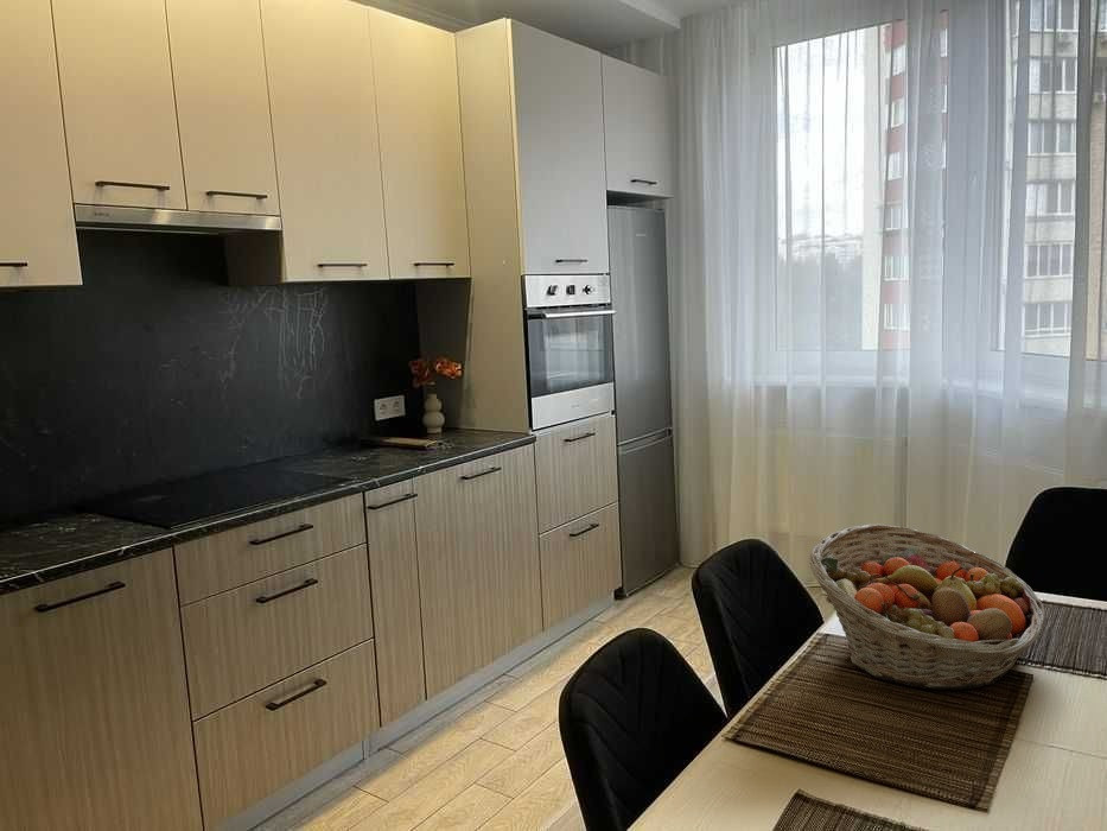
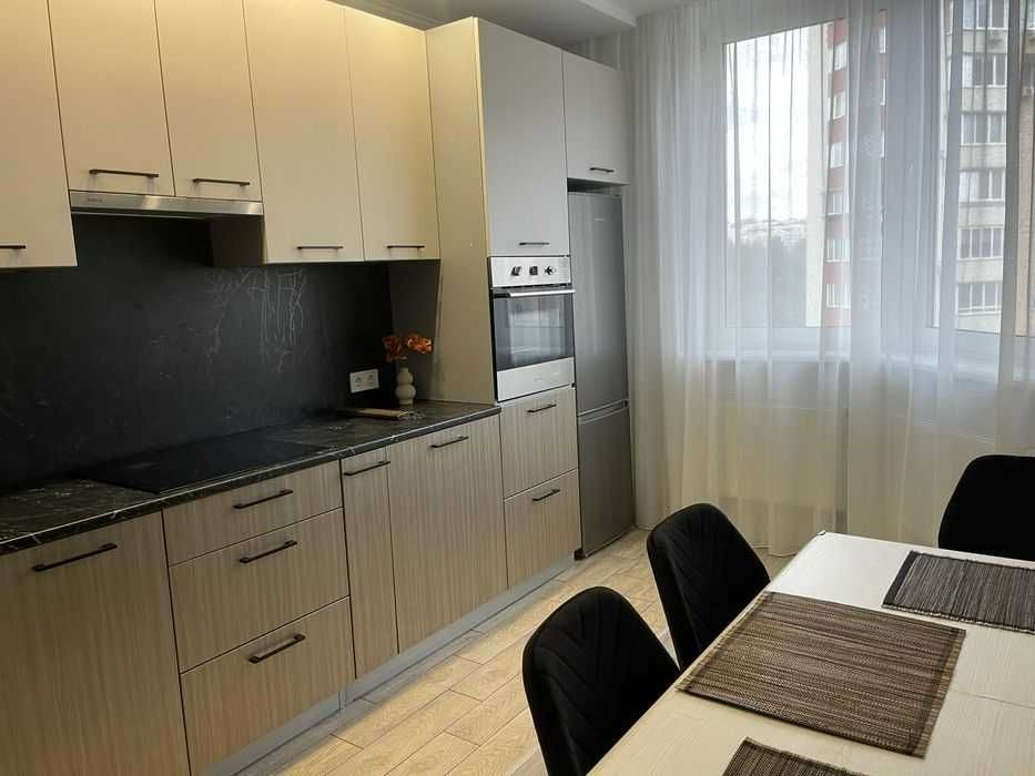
- fruit basket (923, 600)
